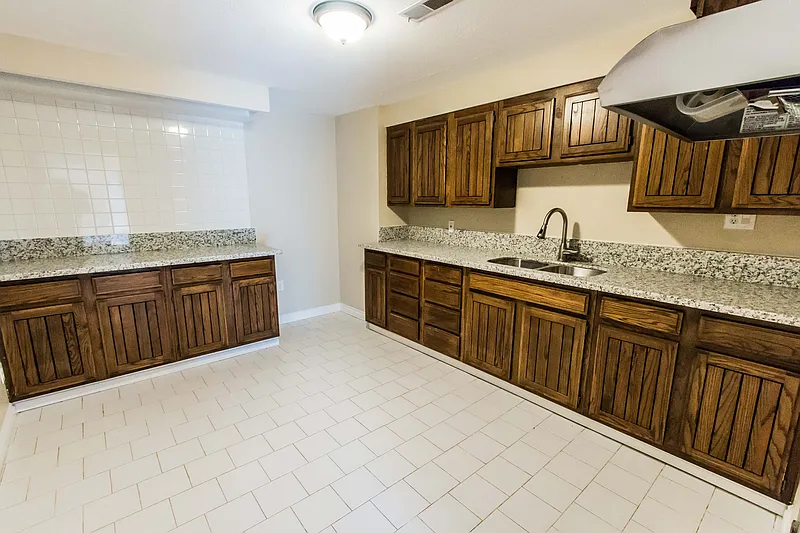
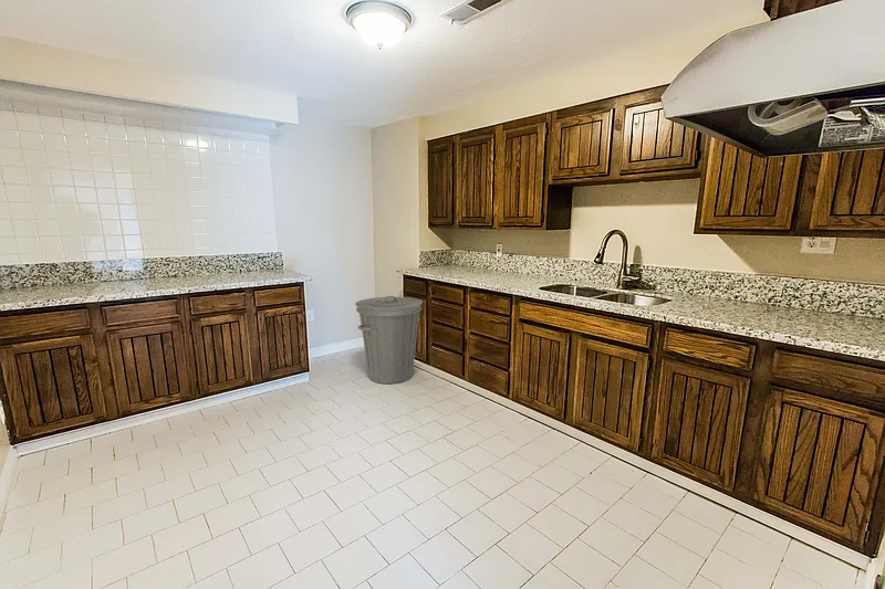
+ trash can (389, 336)
